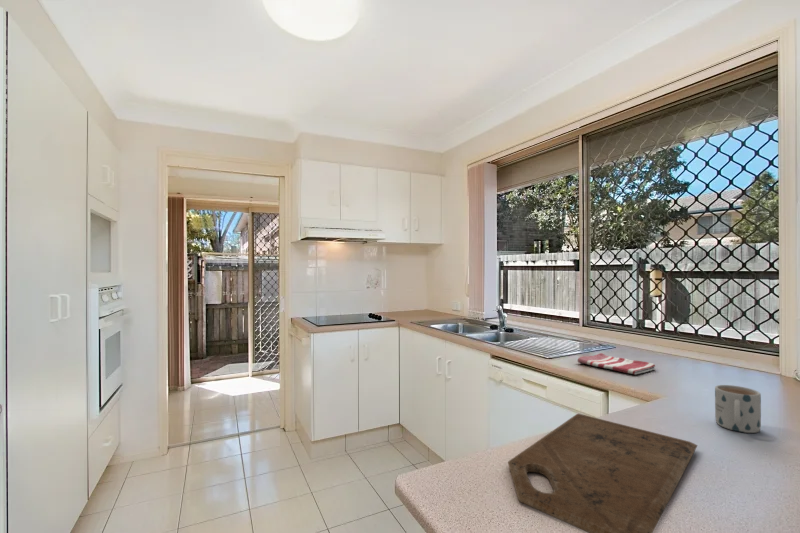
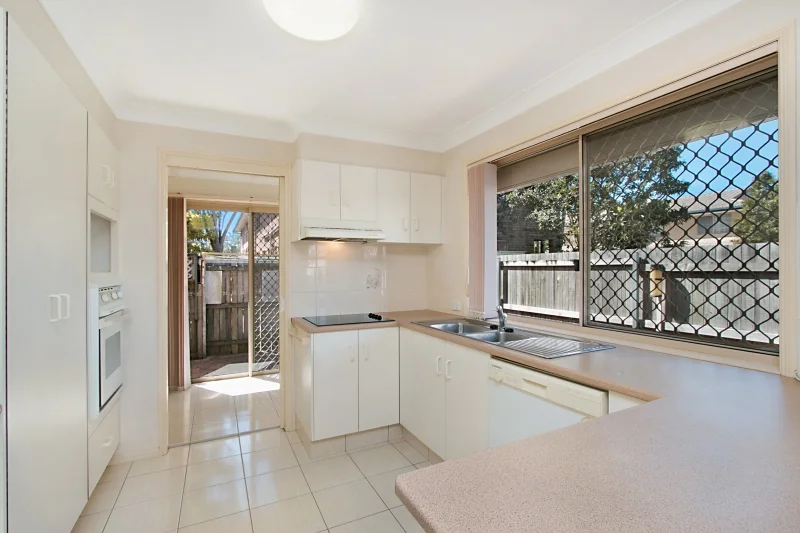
- mug (737, 409)
- cutting board (598, 462)
- dish towel (615, 363)
